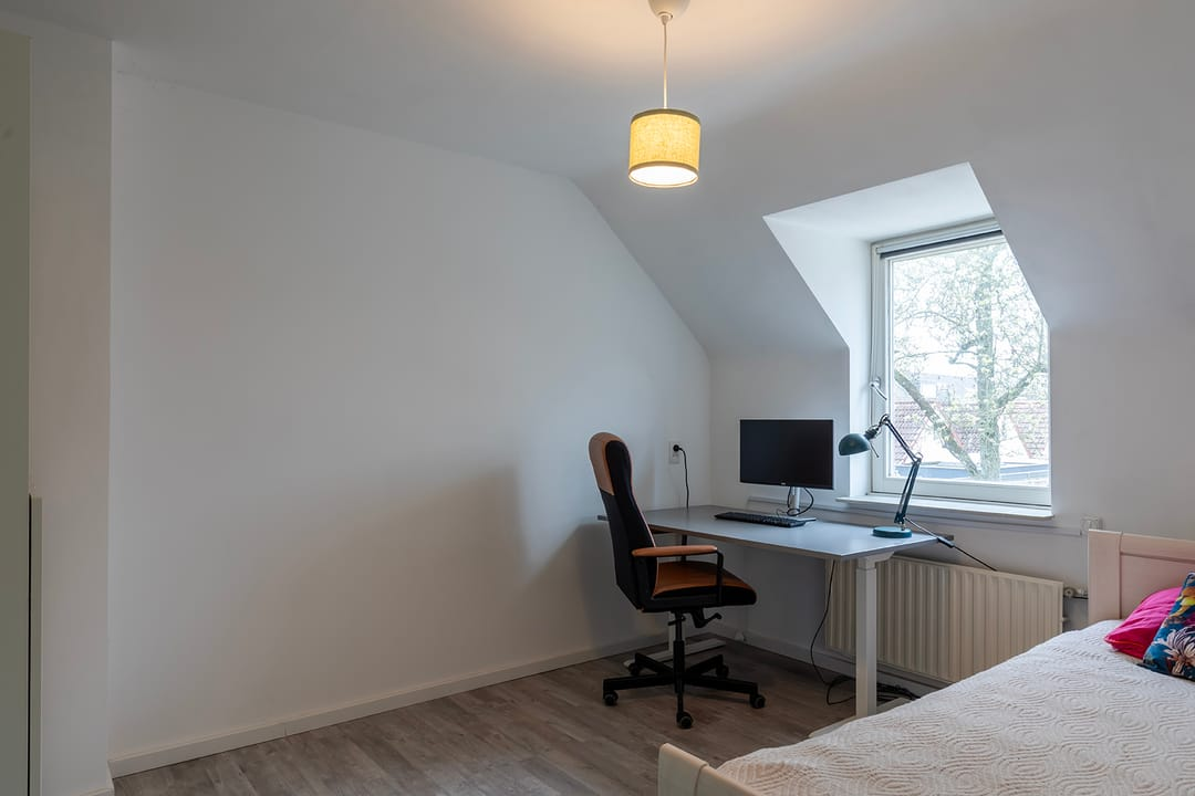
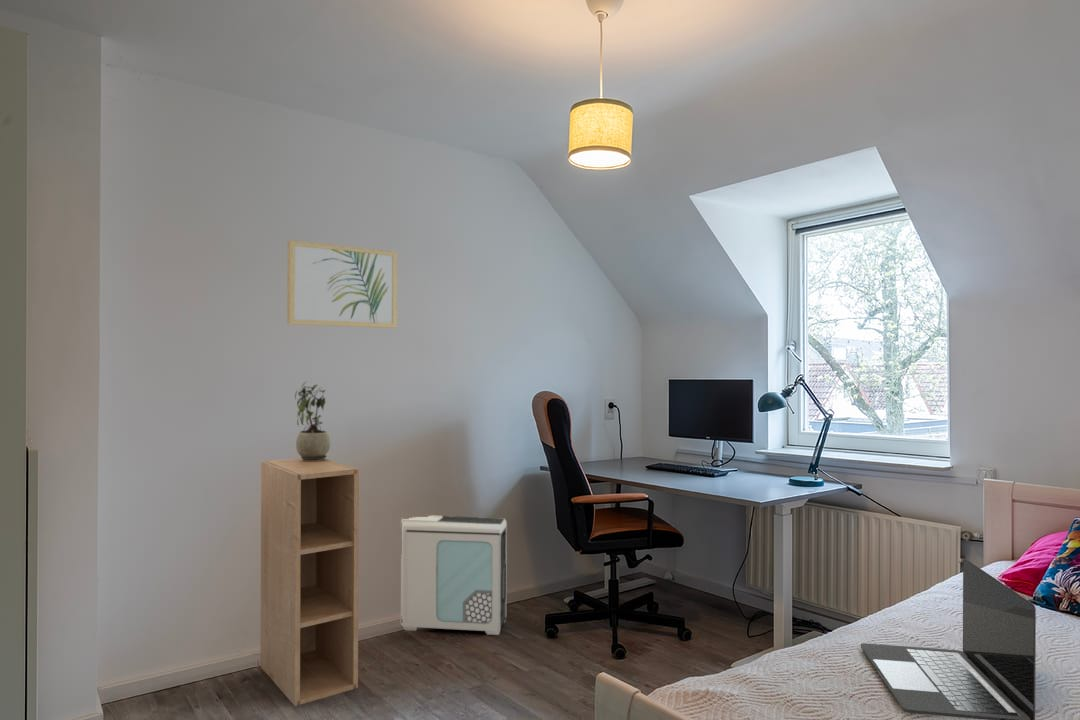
+ shelving unit (307, 570)
+ laptop (934, 648)
+ wall art (344, 286)
+ air purifier (455, 572)
+ potted plant (310, 420)
